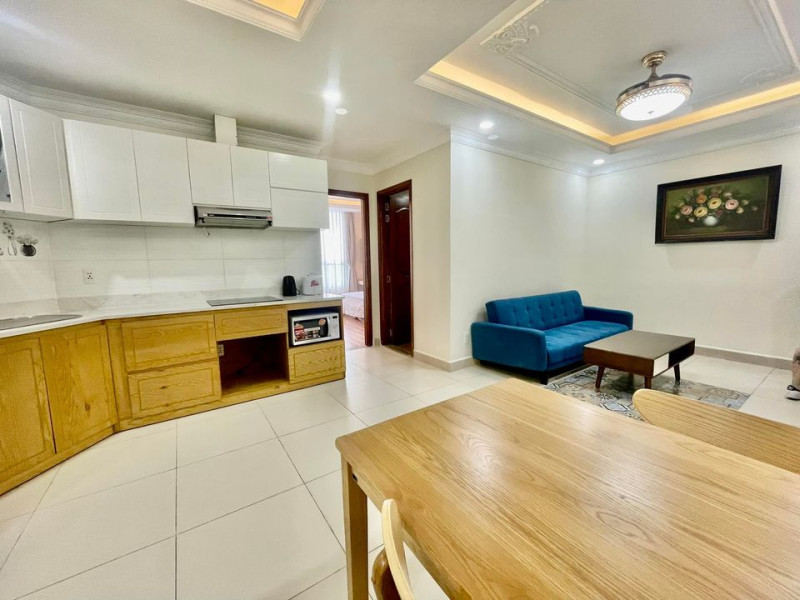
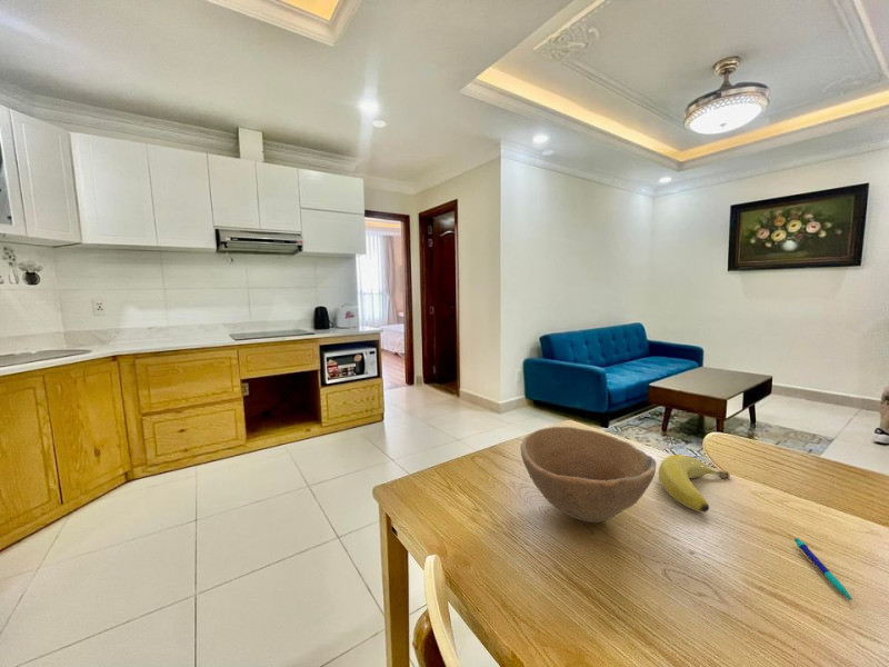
+ pen (821, 566)
+ bowl (583, 481)
+ banana (702, 475)
